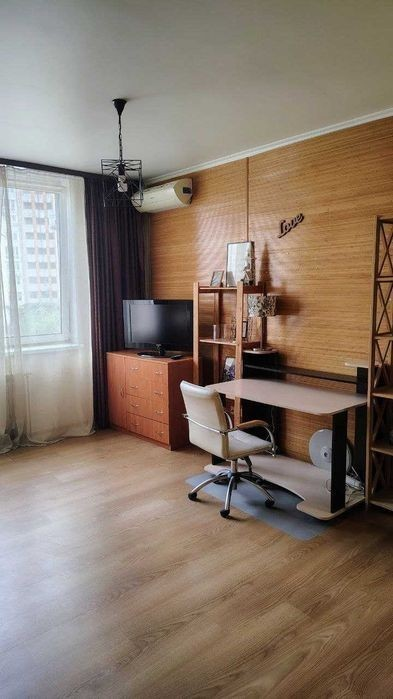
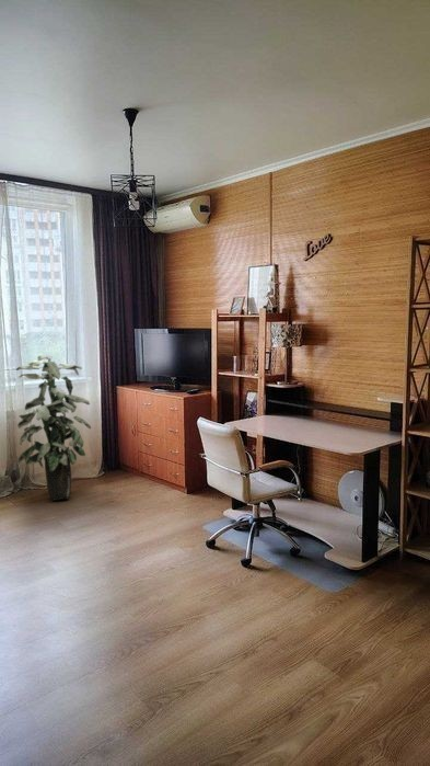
+ indoor plant (51, 426)
